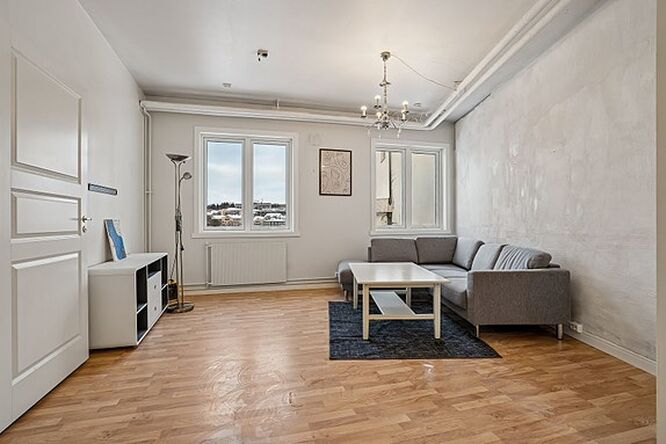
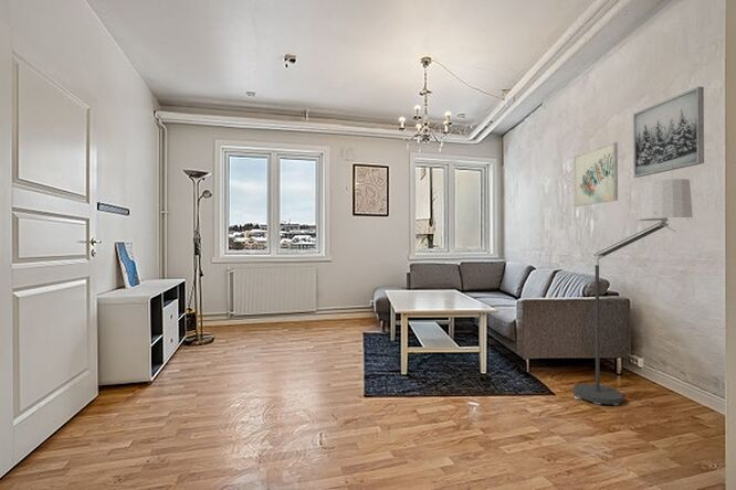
+ floor lamp (598, 288)
+ wall art (665, 136)
+ wall art (593, 177)
